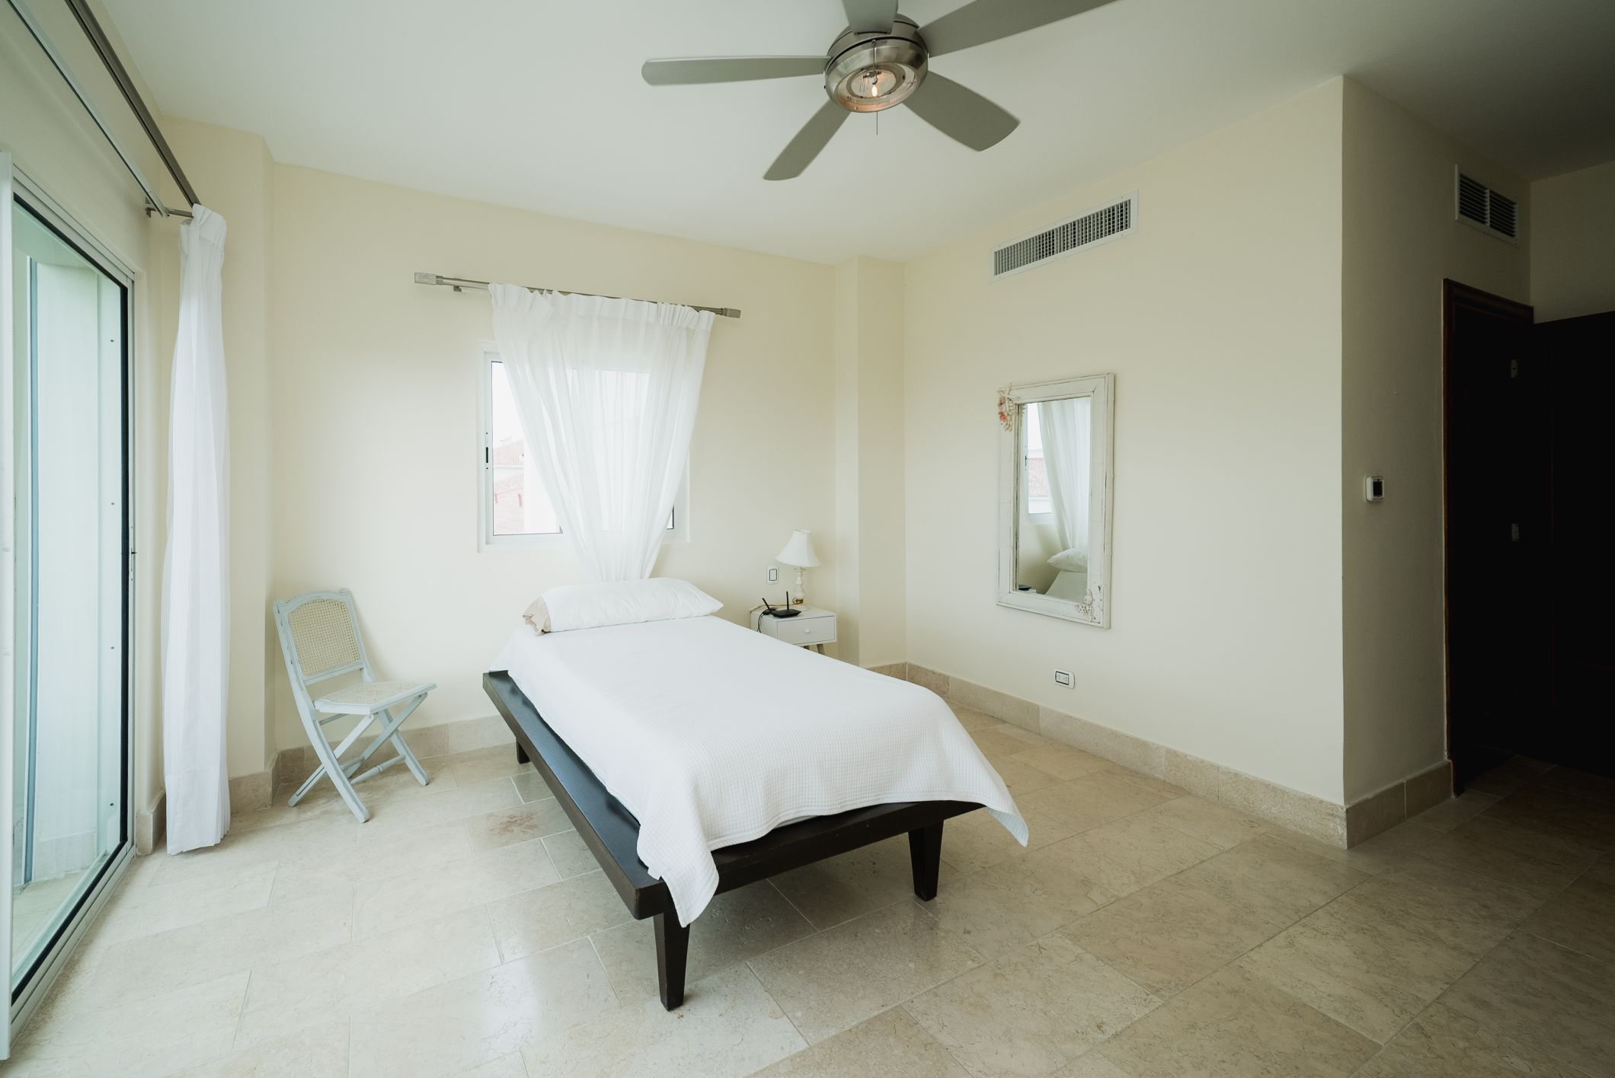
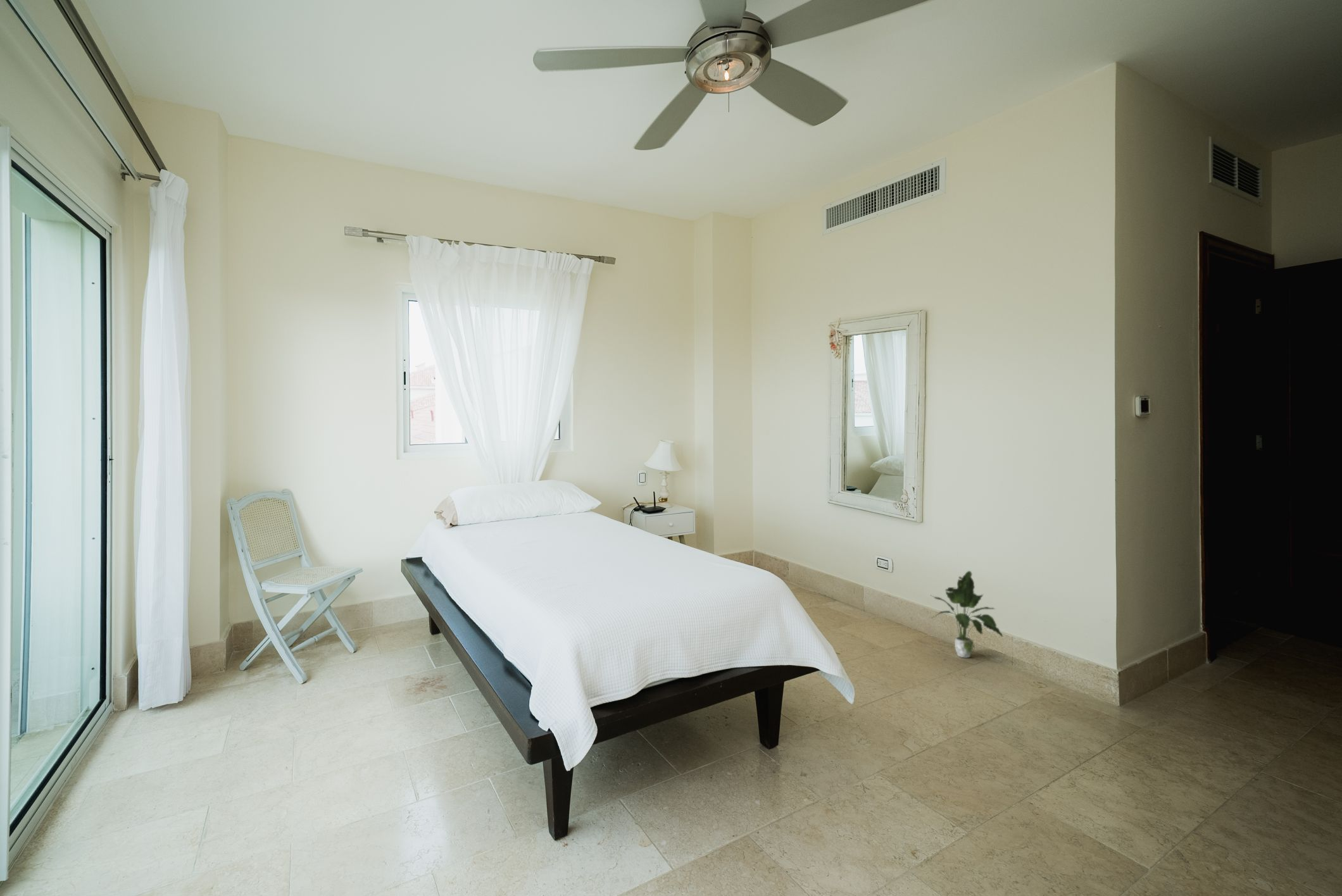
+ potted plant (963, 614)
